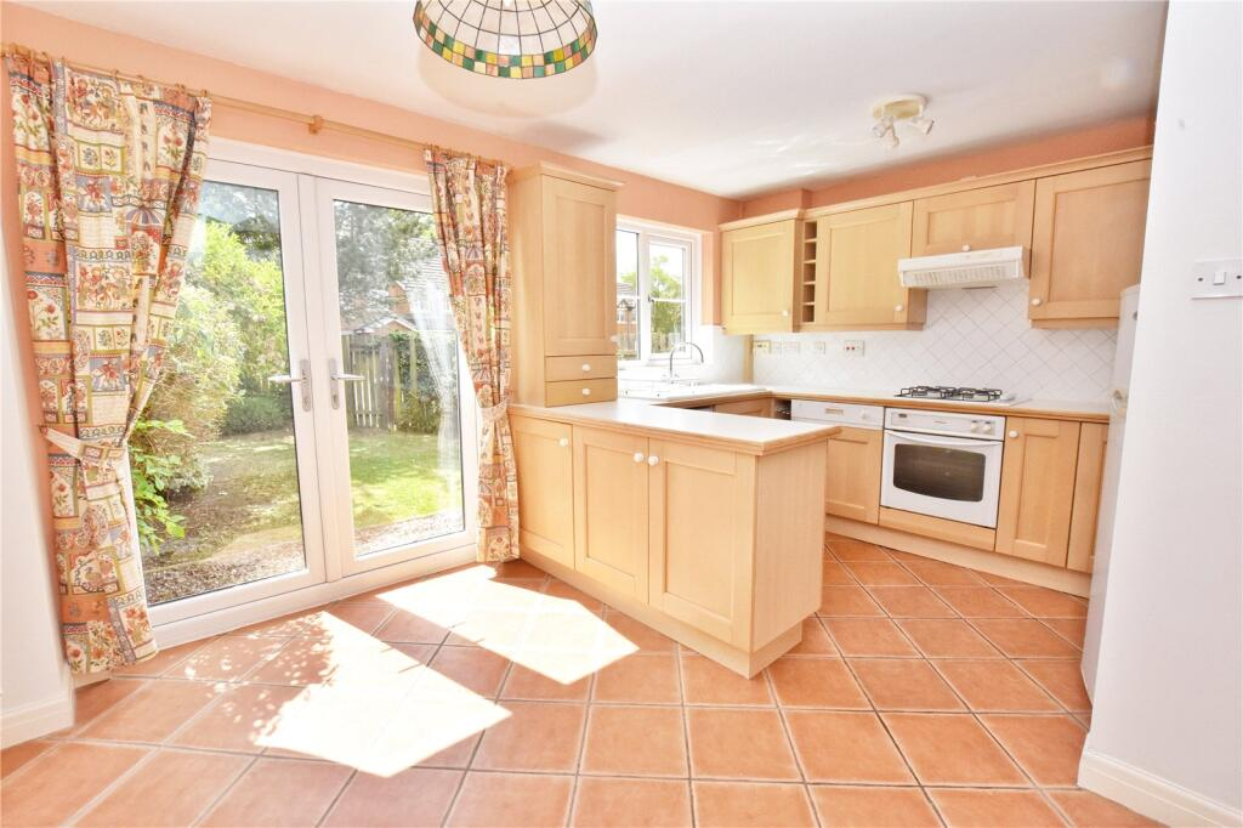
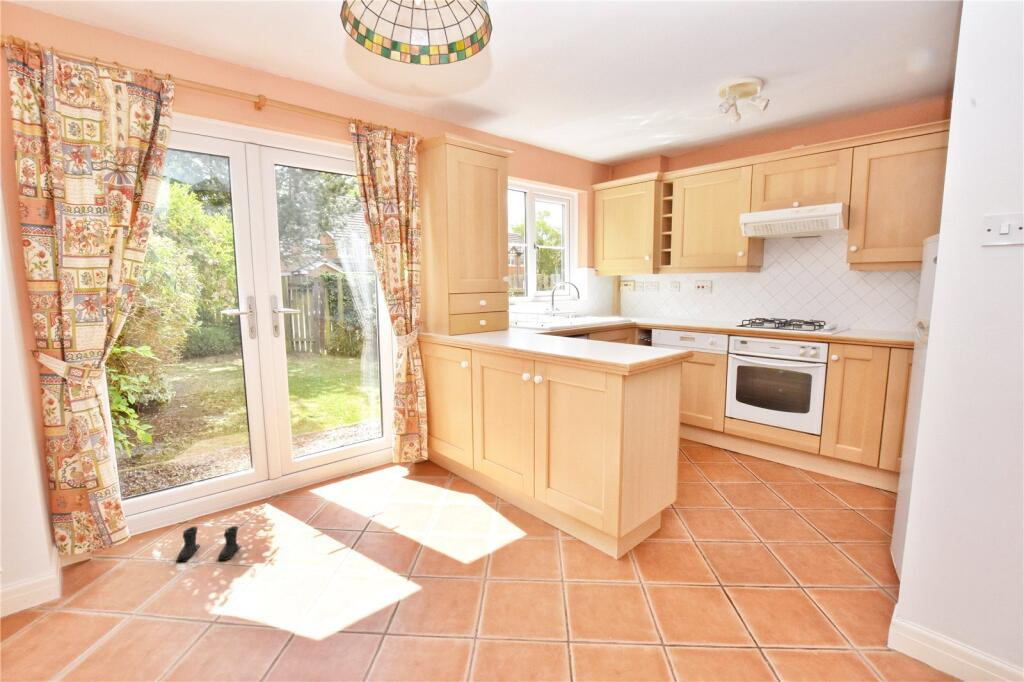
+ boots (199, 545)
